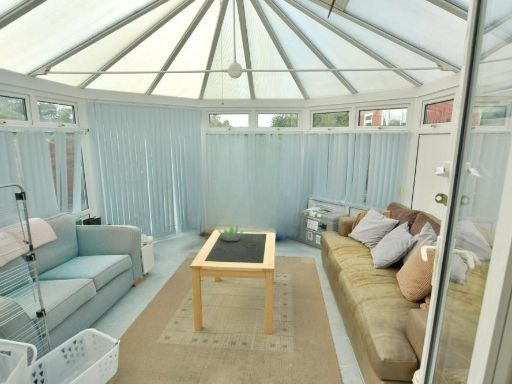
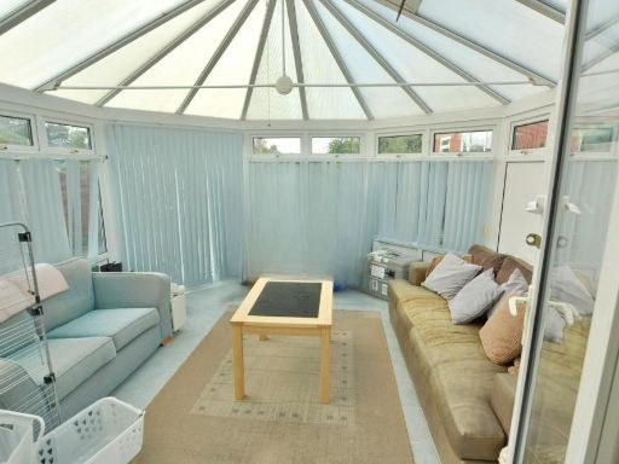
- succulent plant (229, 232)
